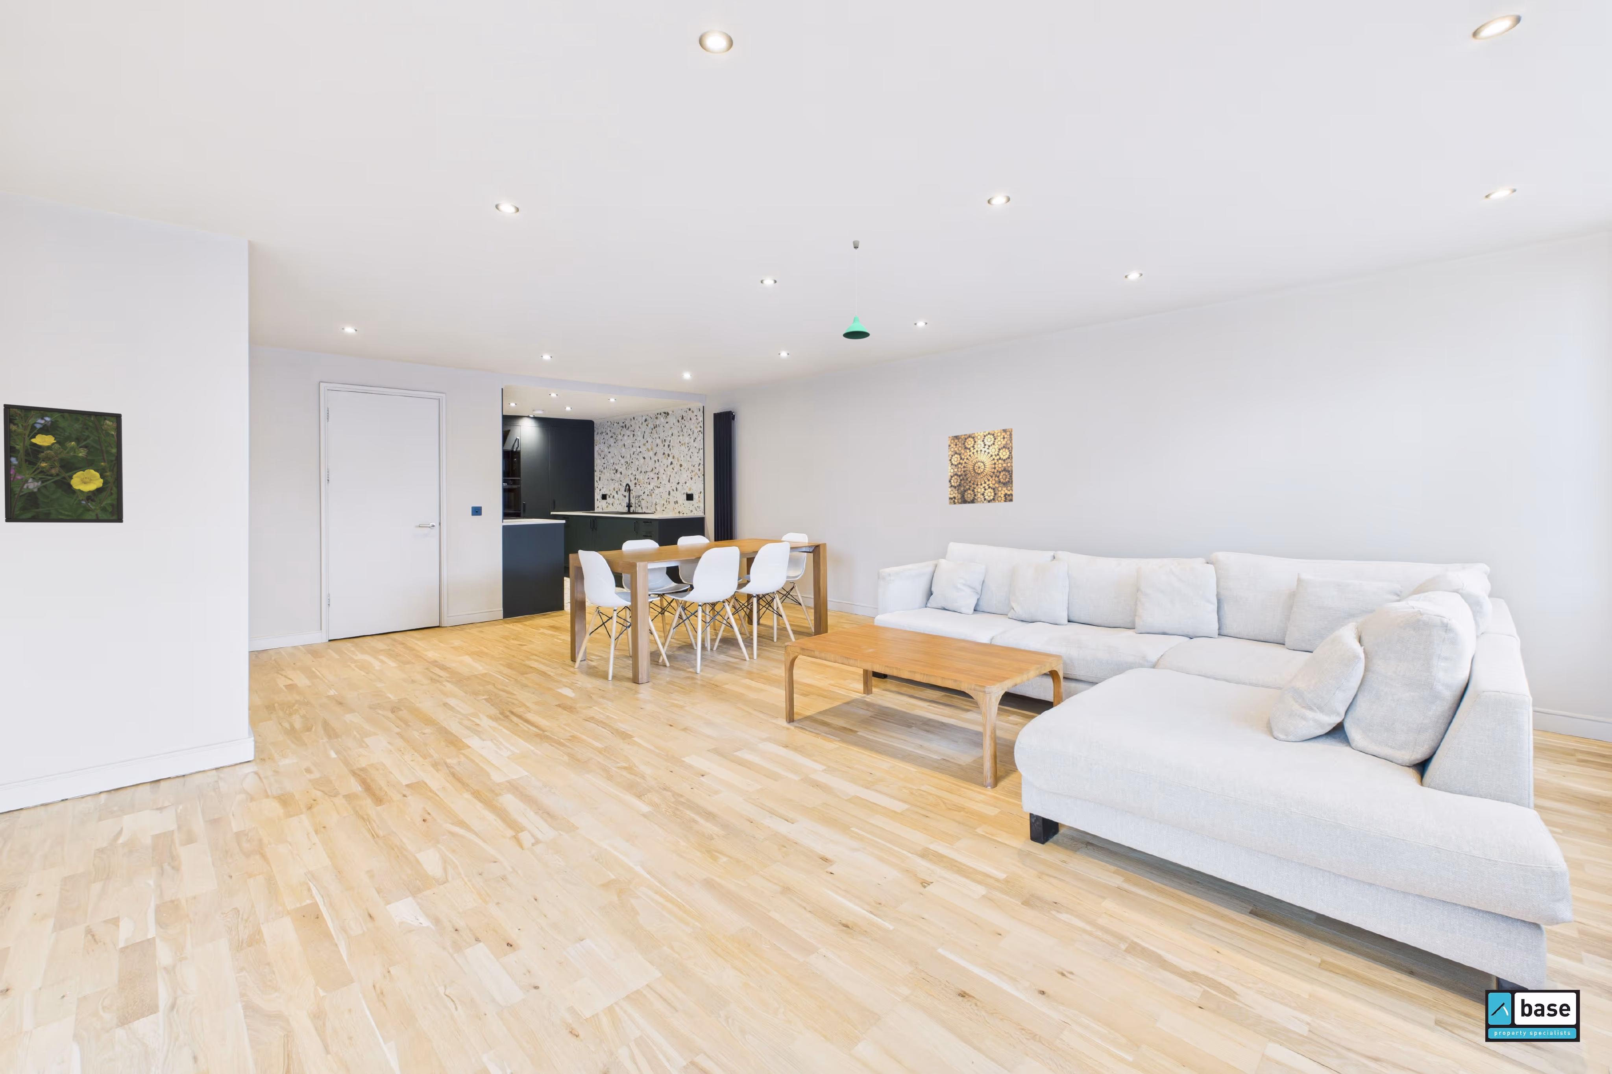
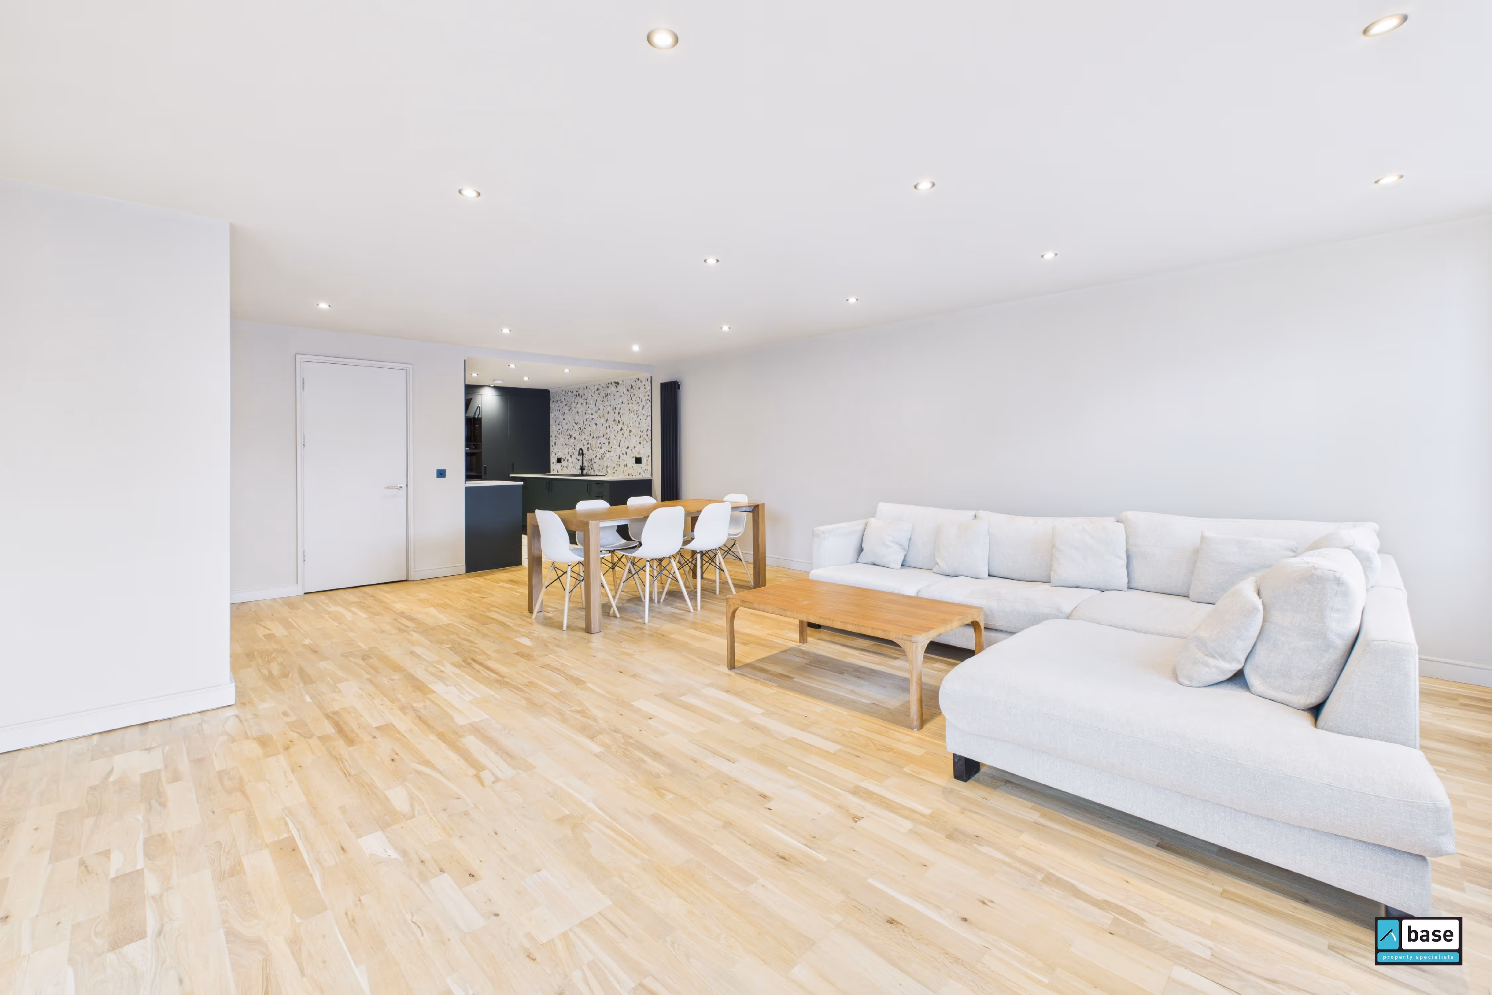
- wall art (980, 467)
- pendant light (856, 288)
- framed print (66, 465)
